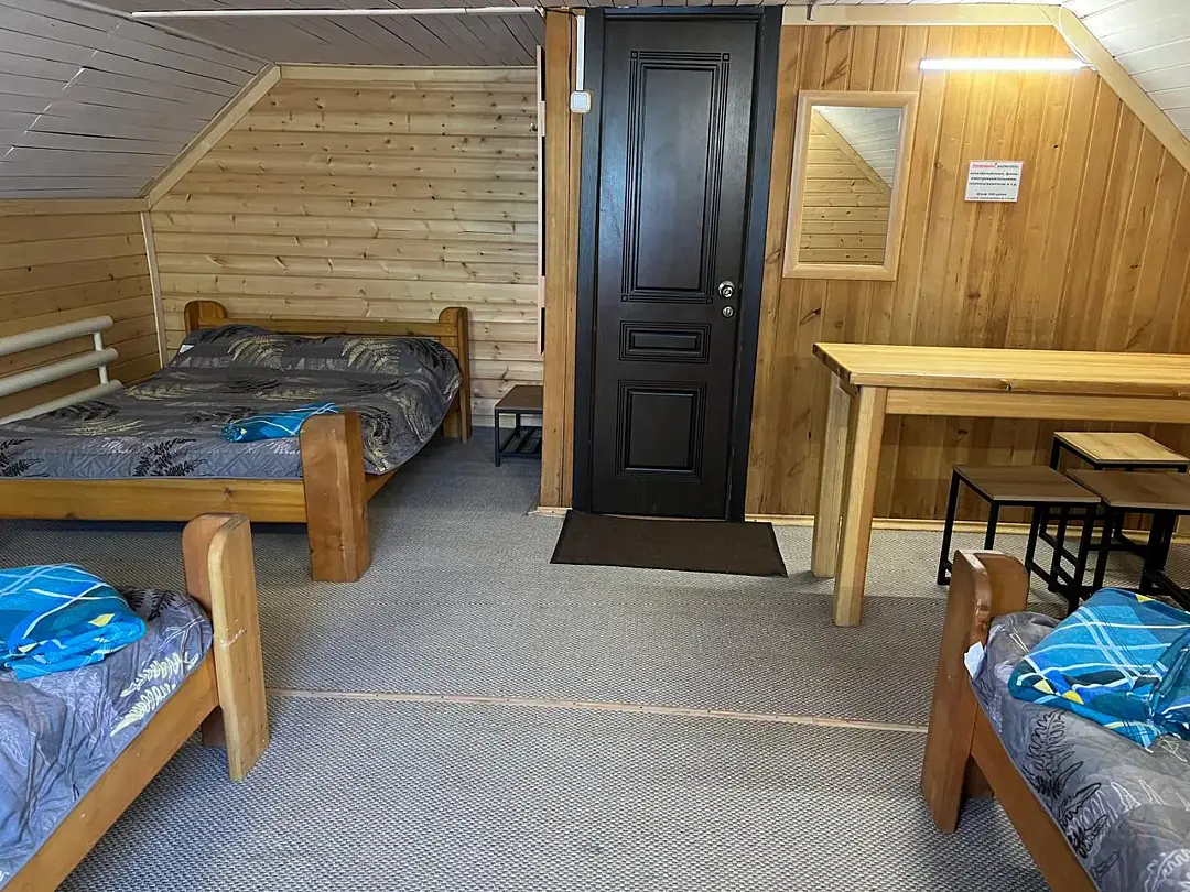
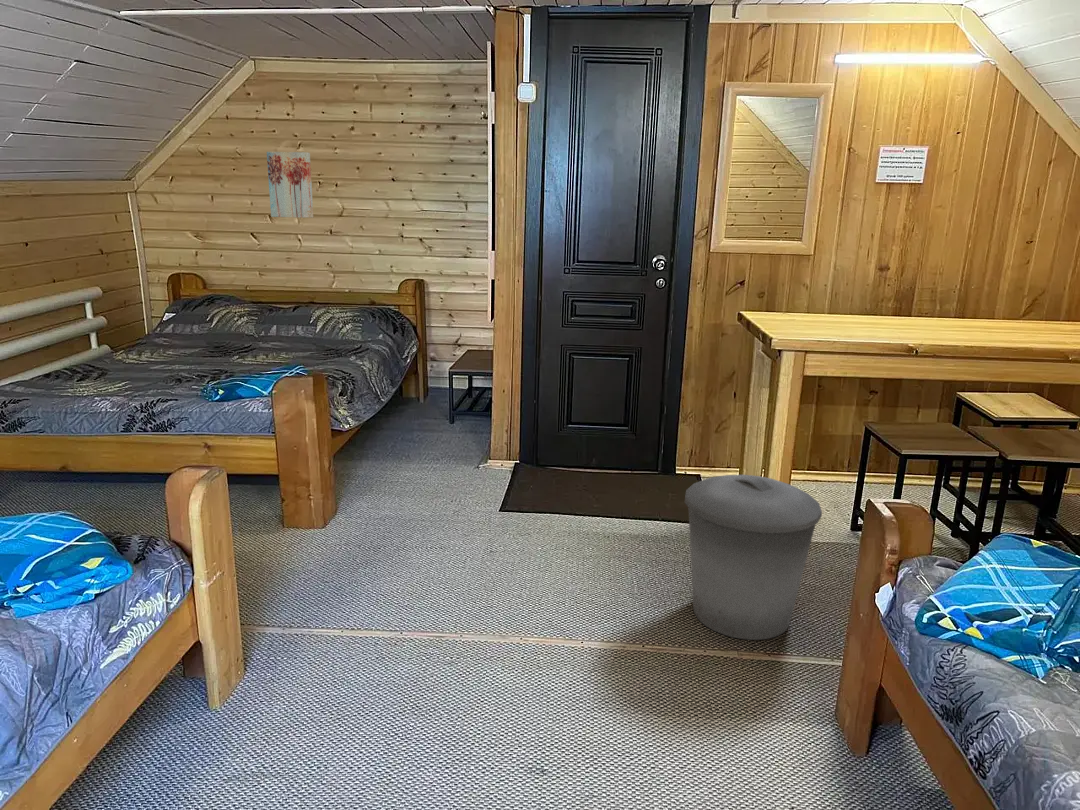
+ trash can (747, 548)
+ wall art (290, 185)
